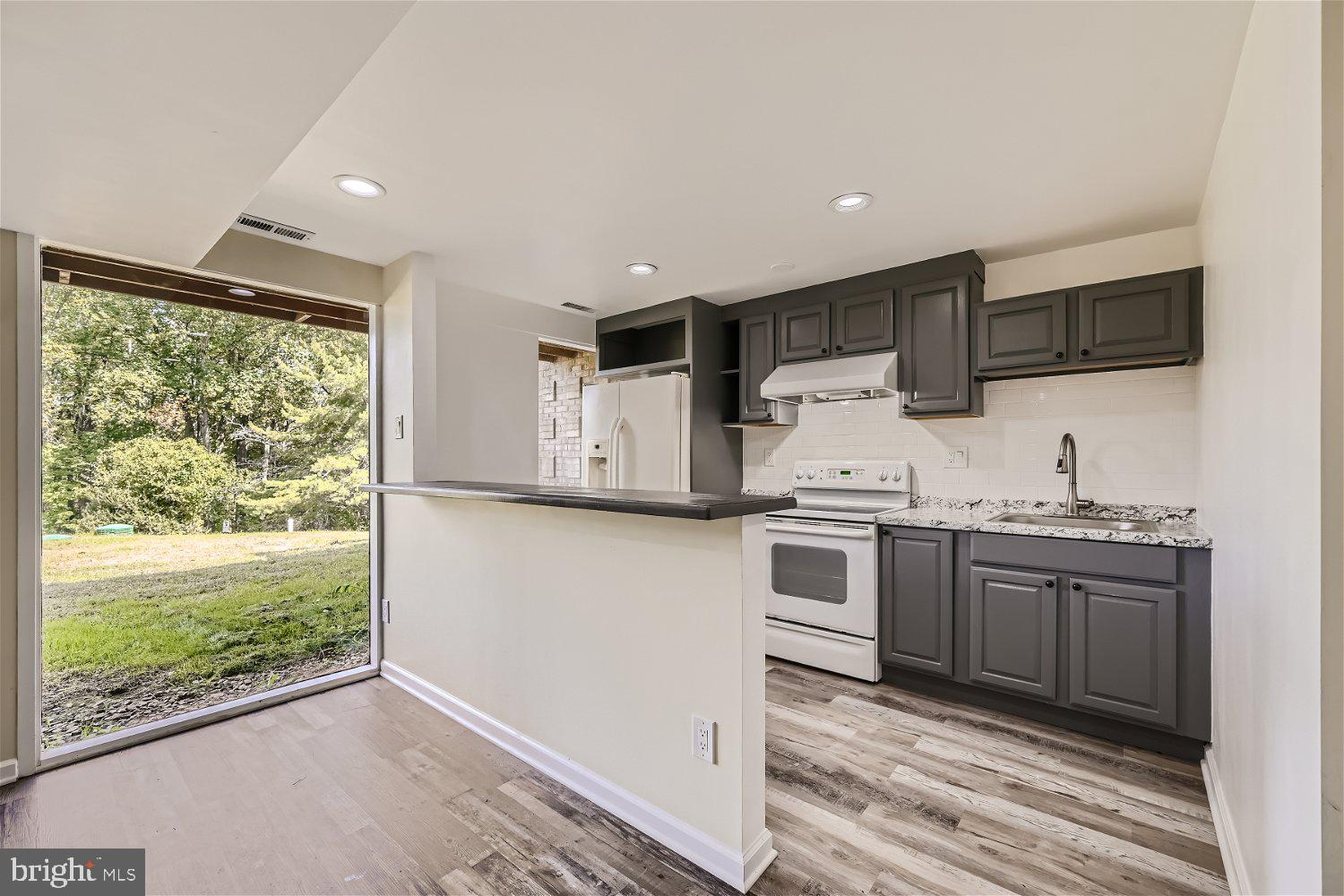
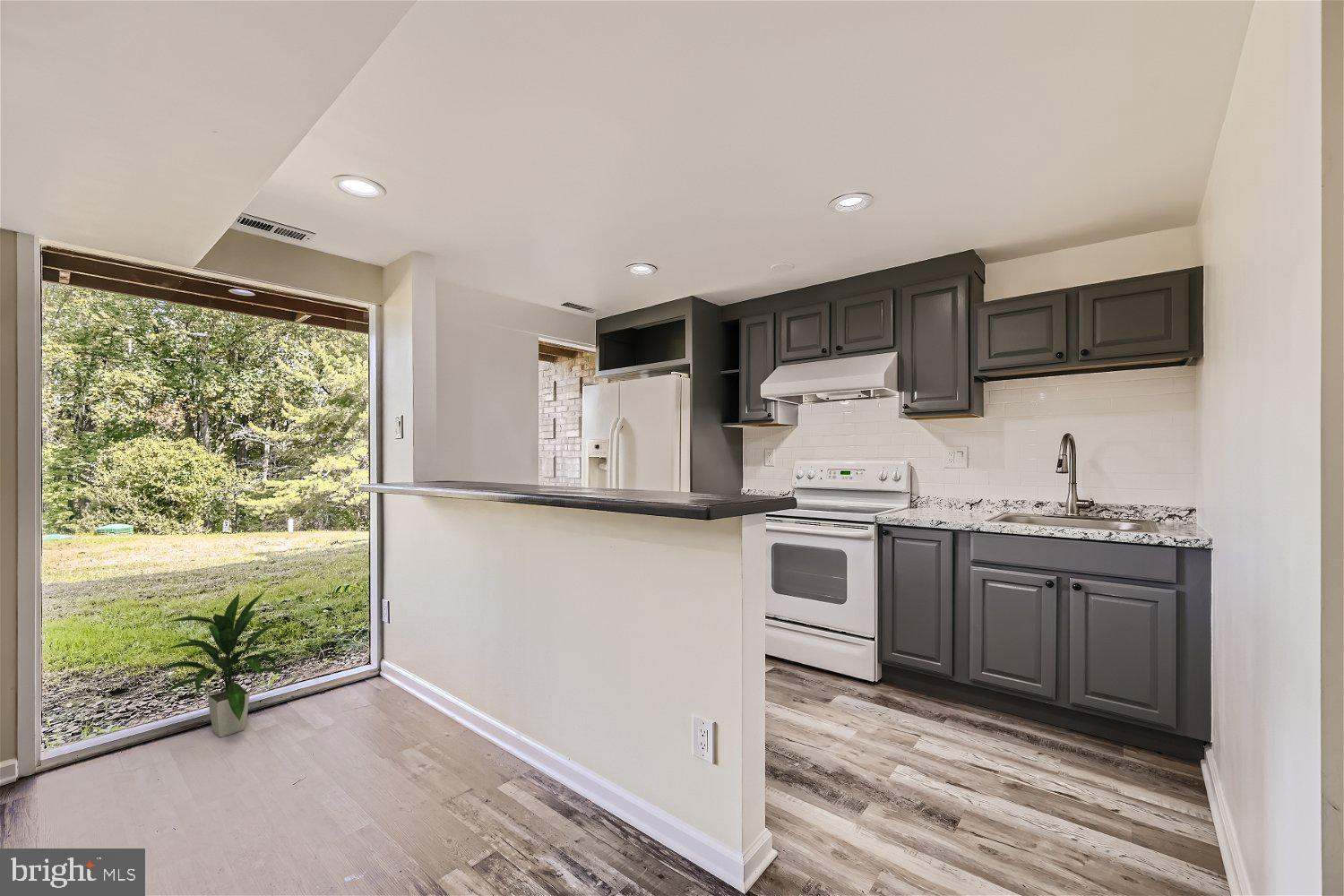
+ indoor plant (227, 664)
